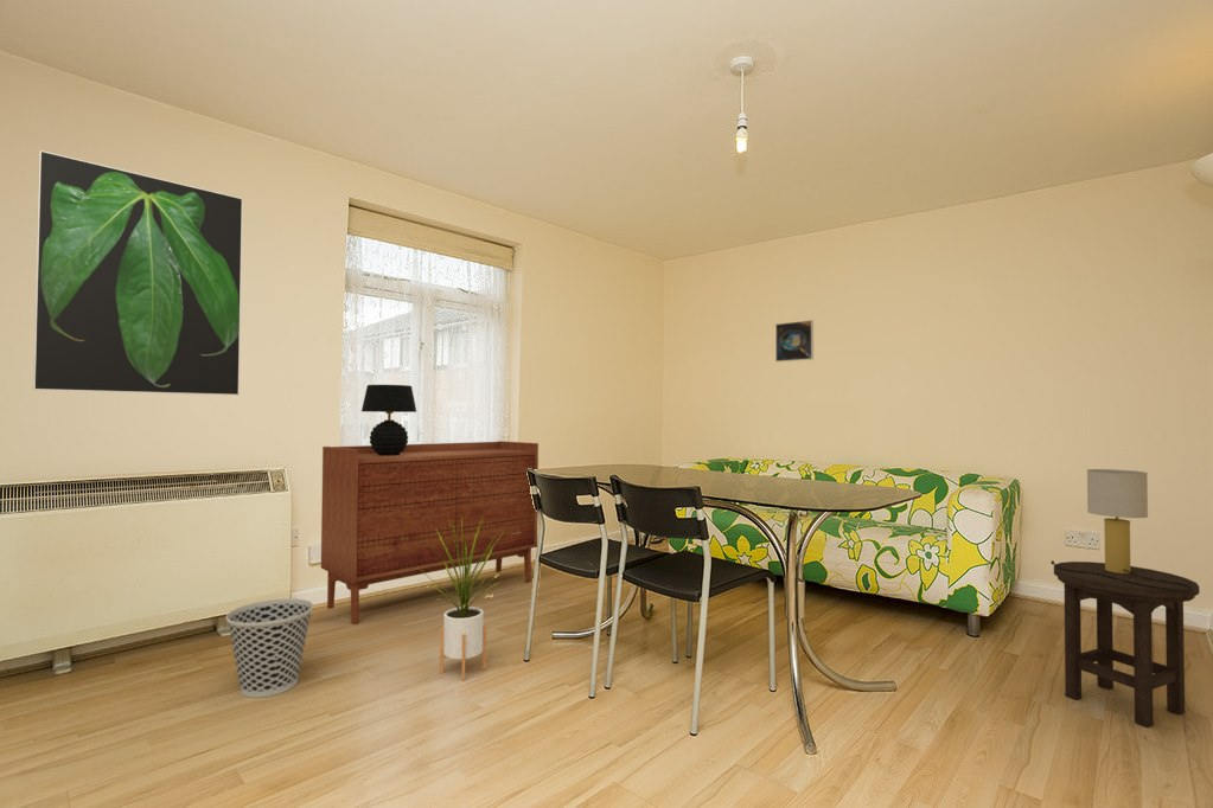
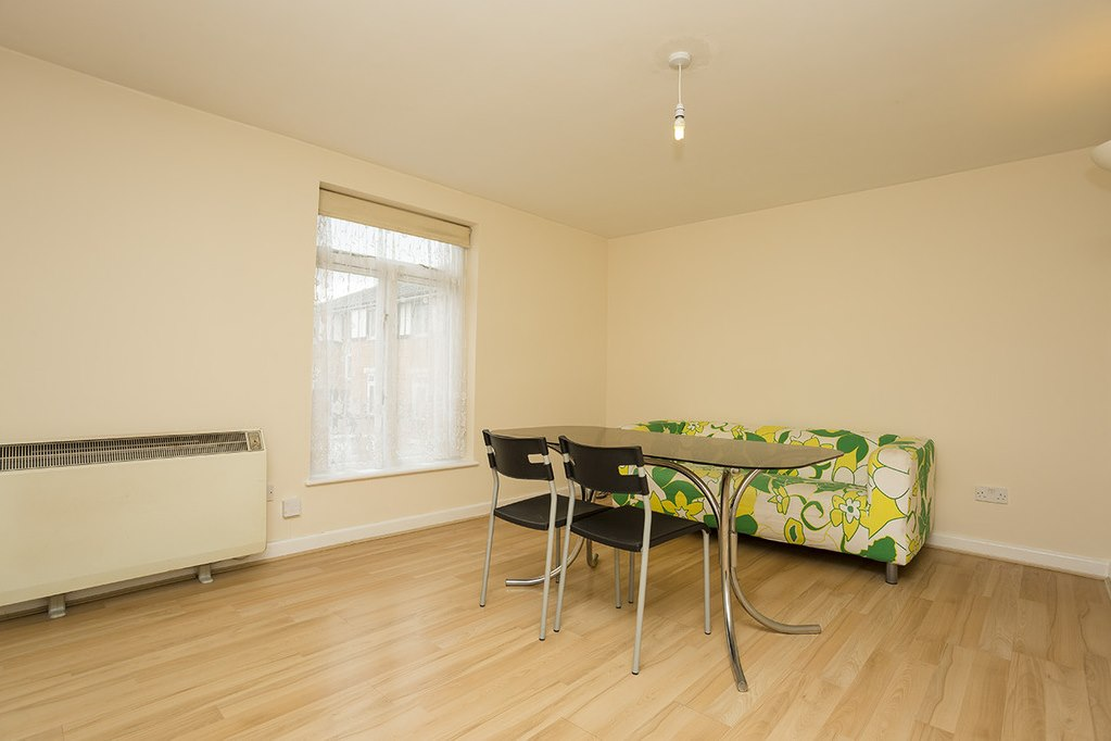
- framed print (793, 341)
- wastebasket (270, 647)
- stool (1112, 639)
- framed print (148, 284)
- sideboard (438, 519)
- house plant (462, 595)
- table lamp (1115, 522)
- table lamp (389, 419)
